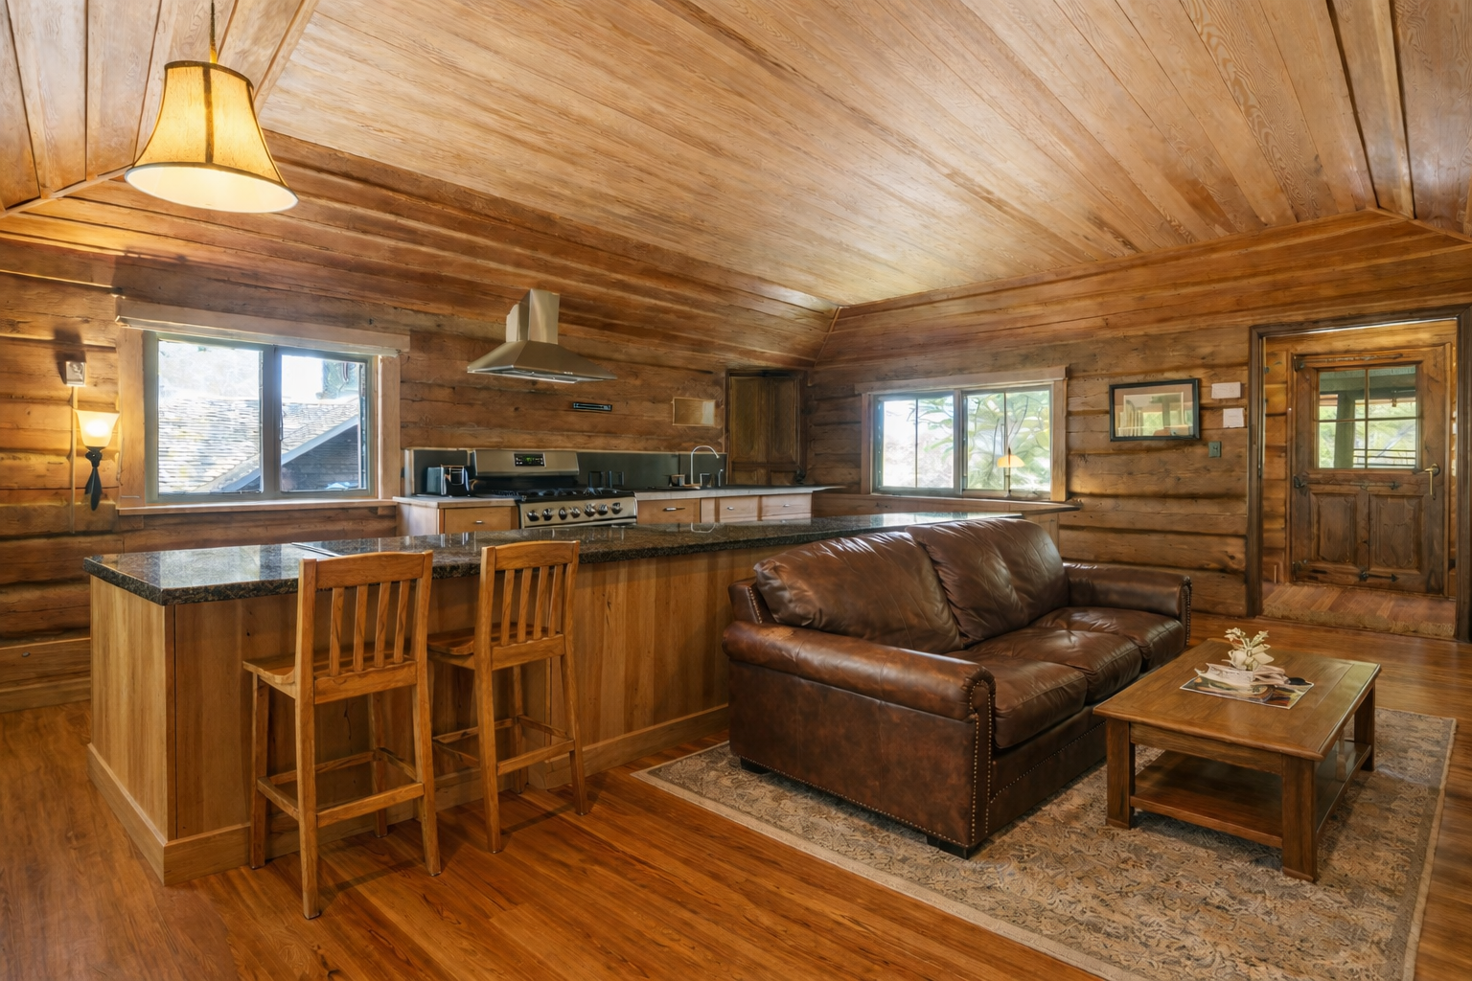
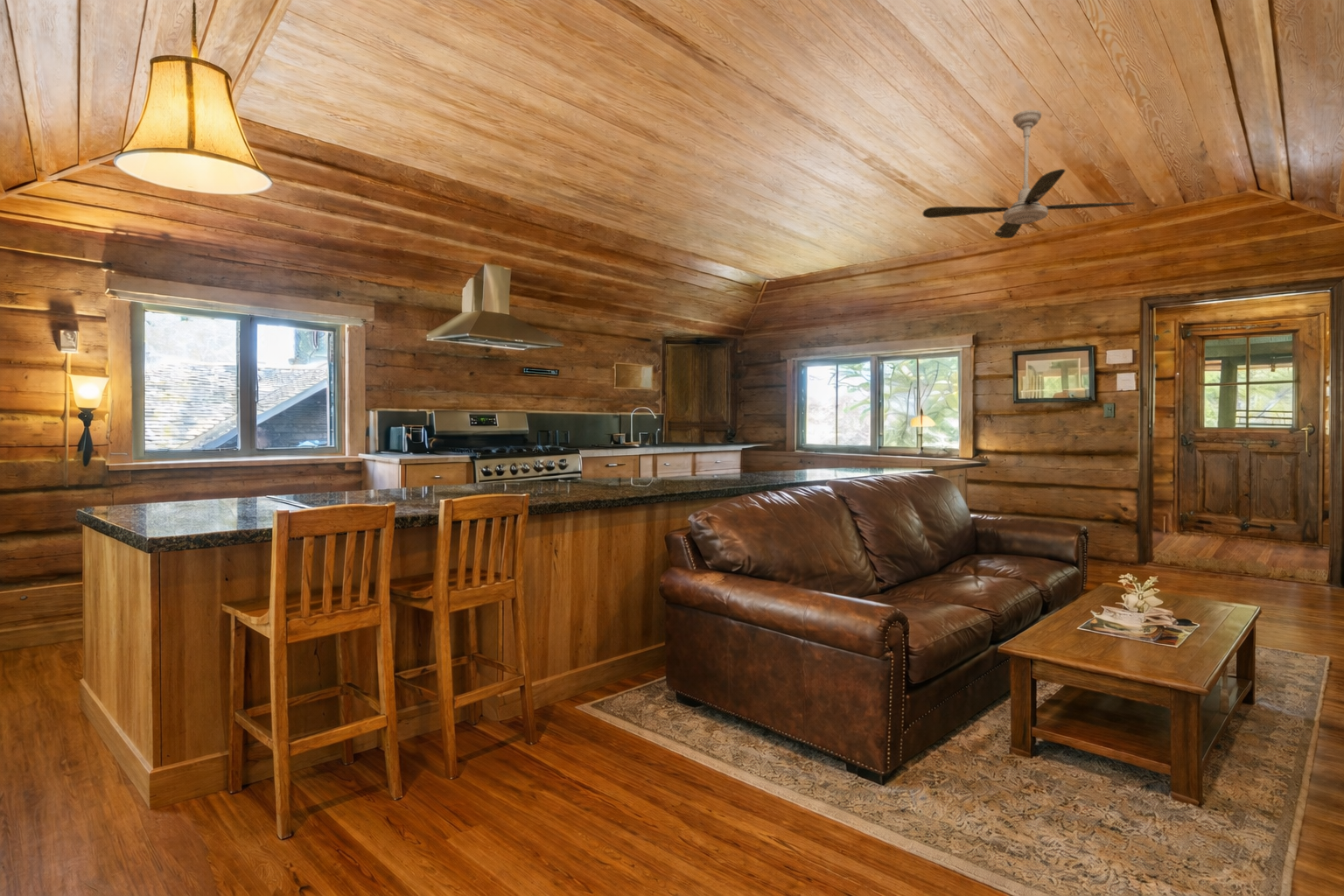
+ ceiling fan (1025, 166)
